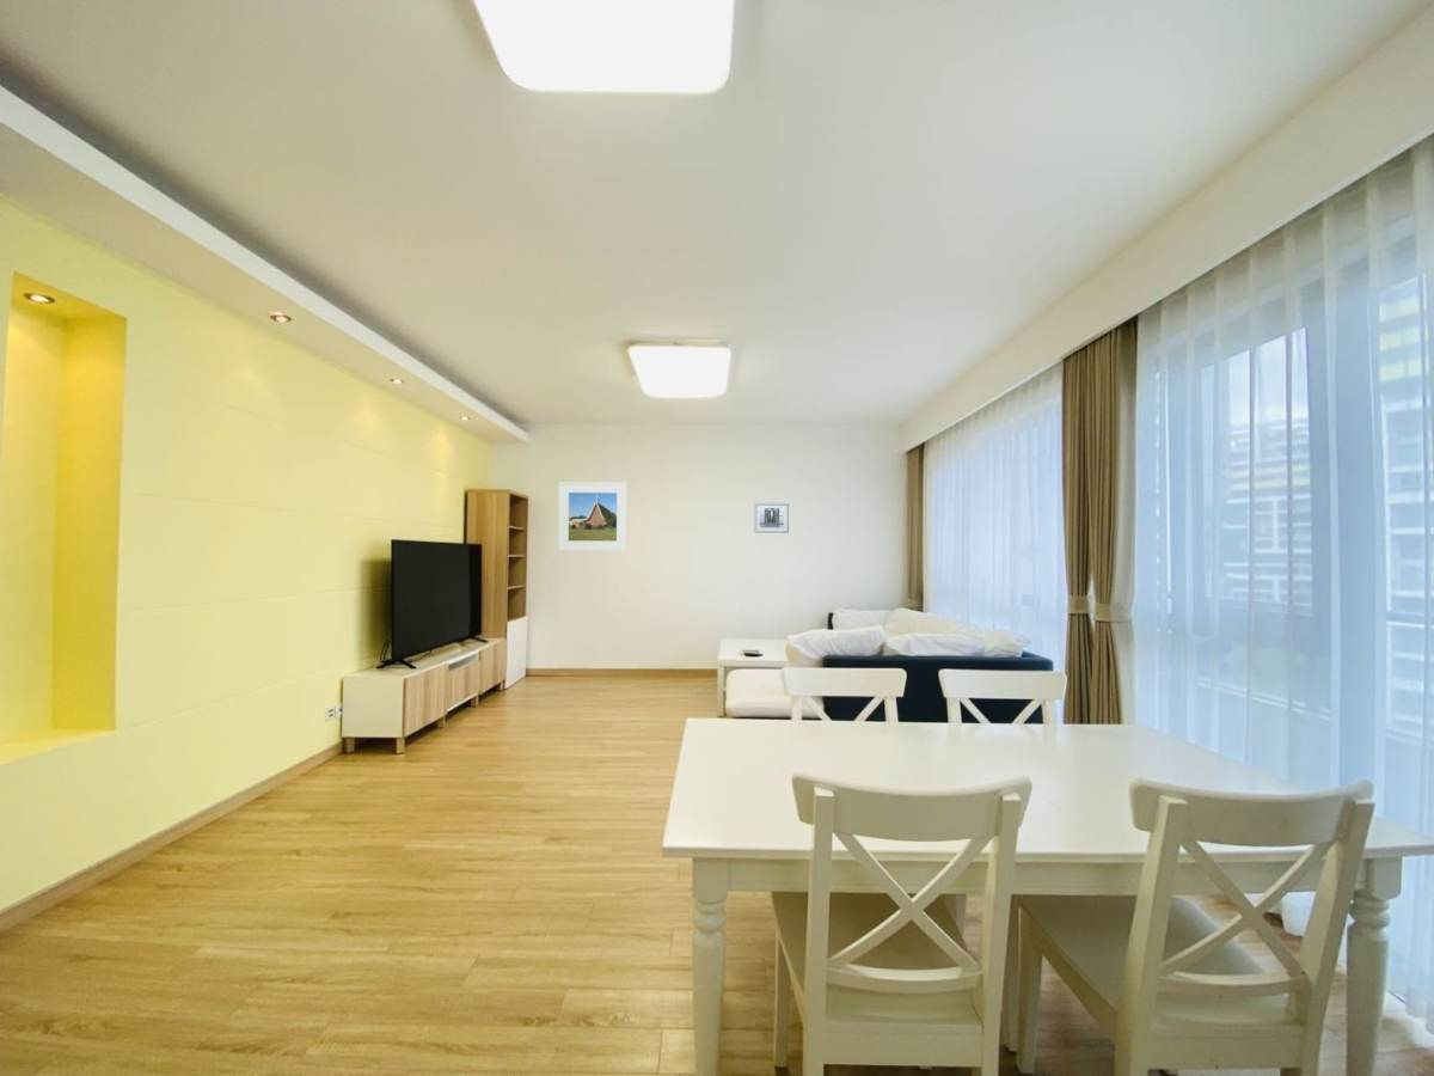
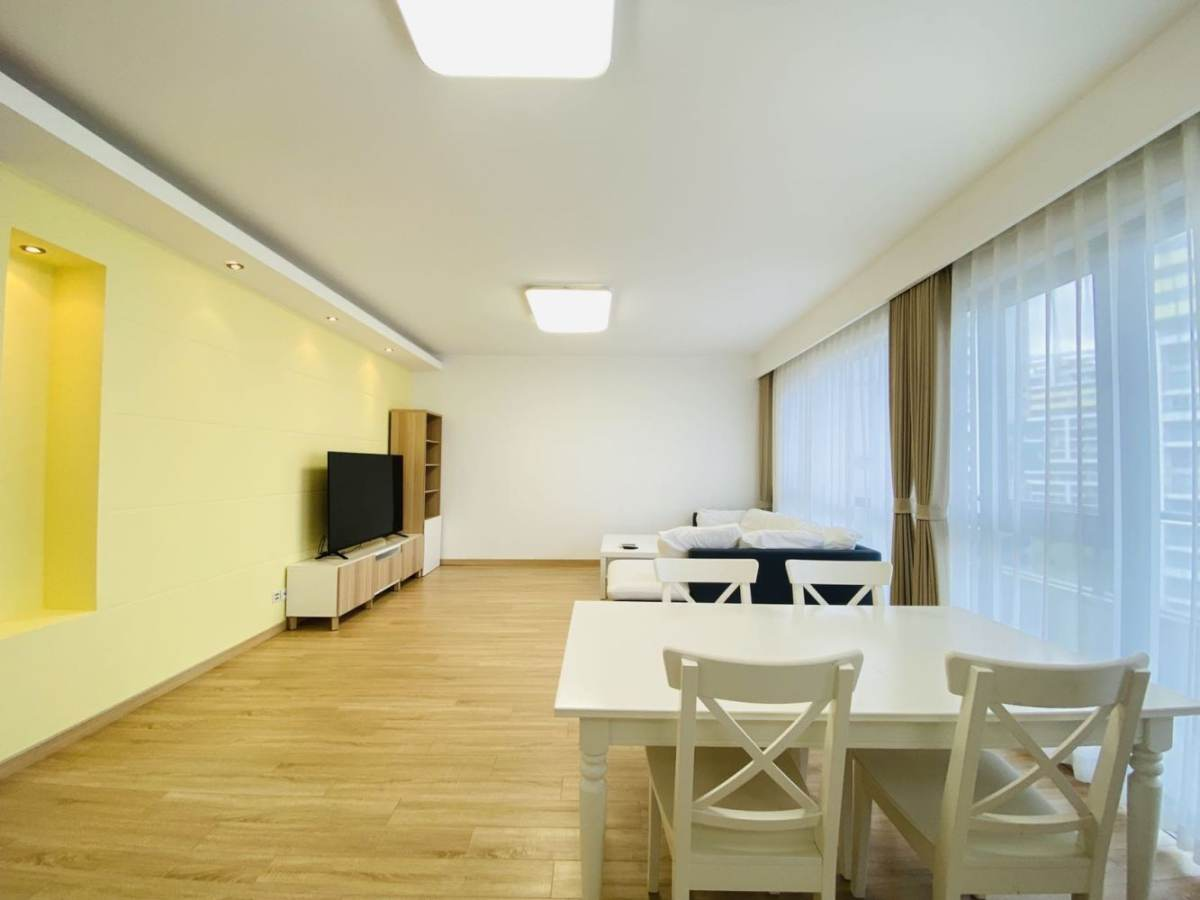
- wall art (771, 518)
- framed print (593, 516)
